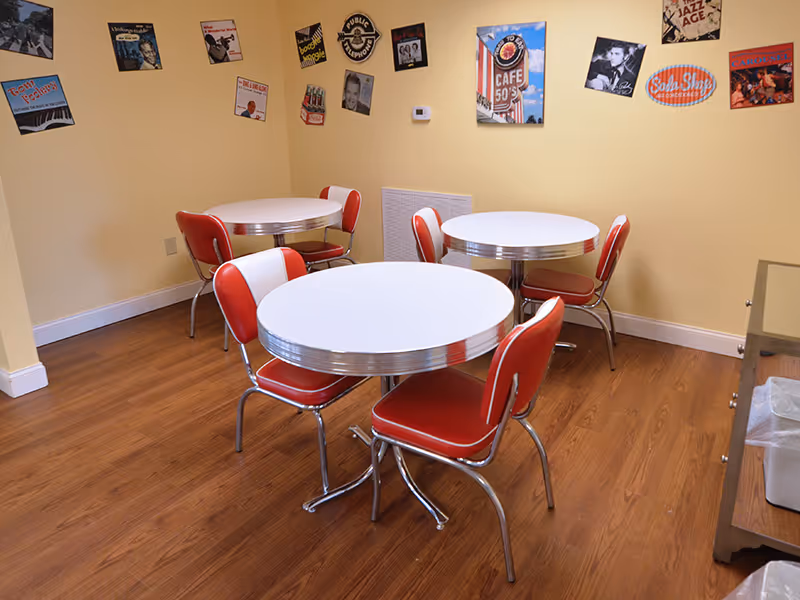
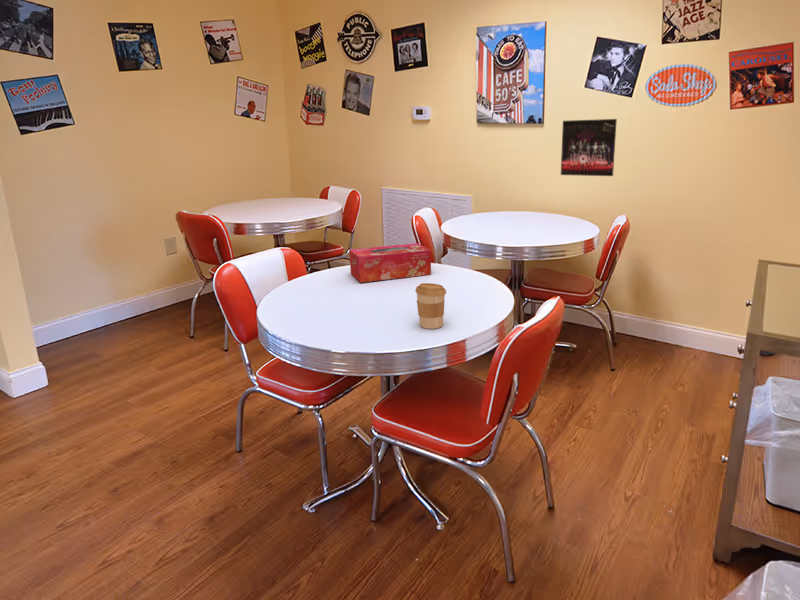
+ tissue box (390, 262)
+ album cover (587, 148)
+ coffee cup (431, 304)
